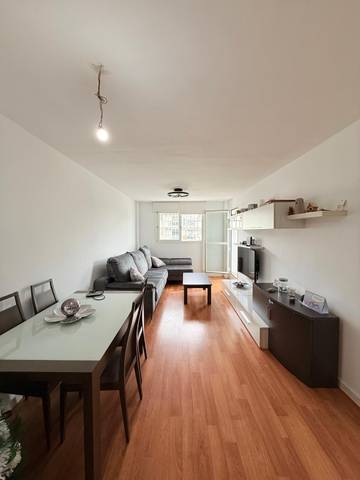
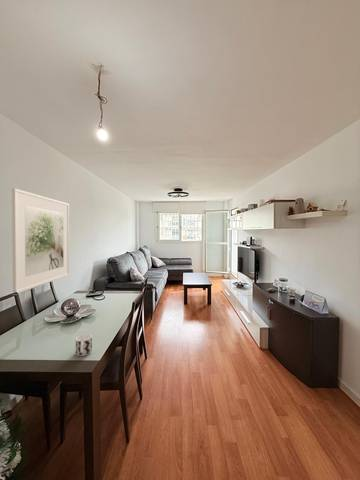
+ cup (83, 345)
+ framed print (46, 240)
